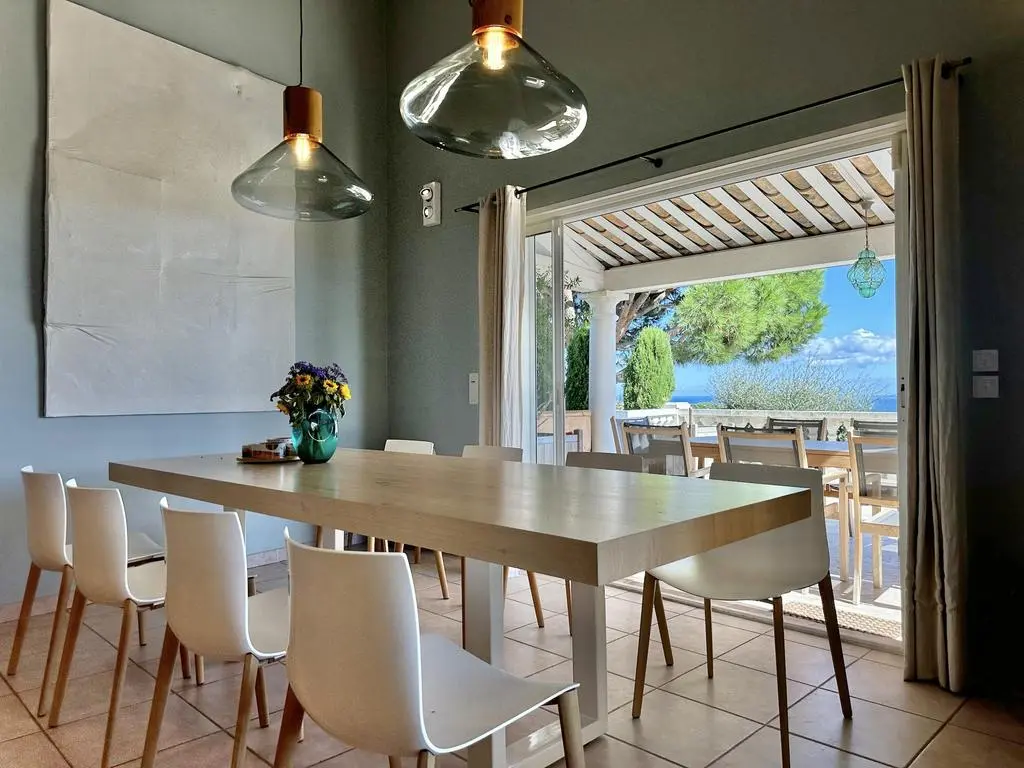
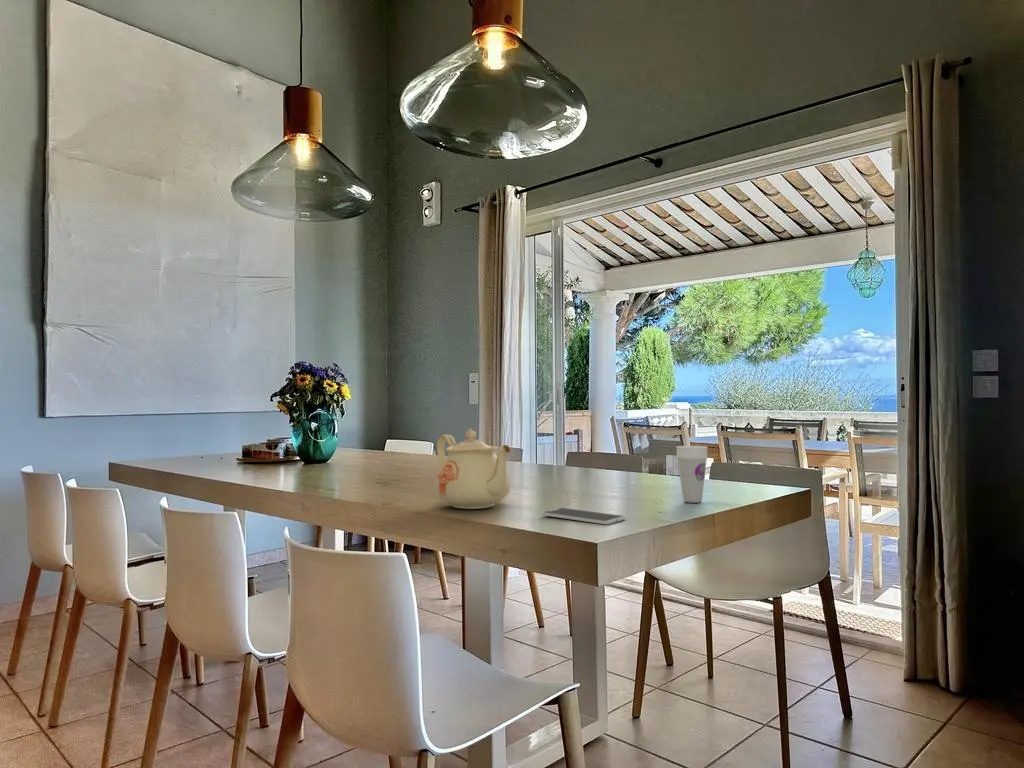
+ smartphone (583, 515)
+ teapot (472, 466)
+ cup (692, 474)
